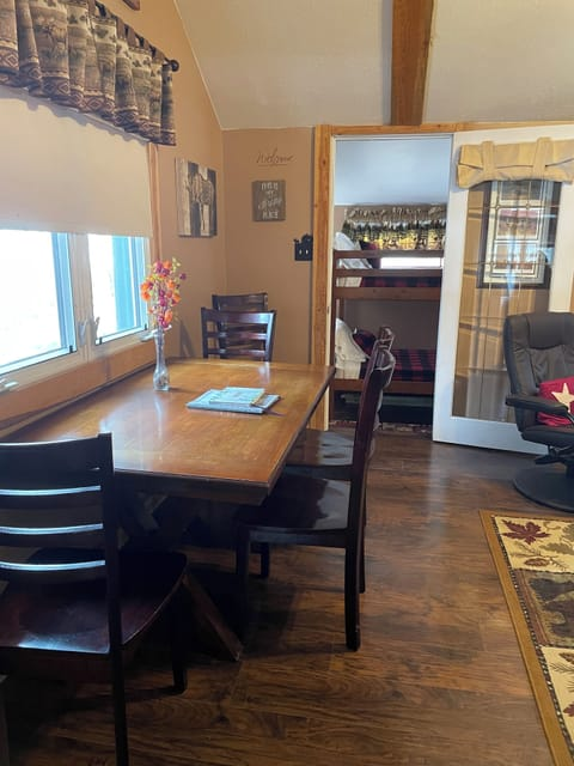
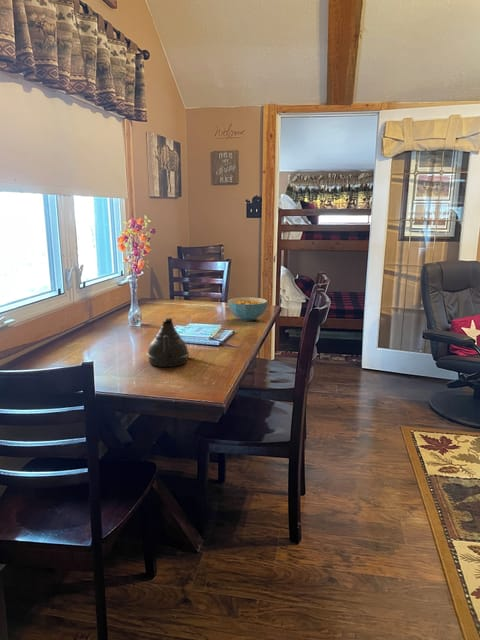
+ teapot (166, 344)
+ cereal bowl (247, 310)
